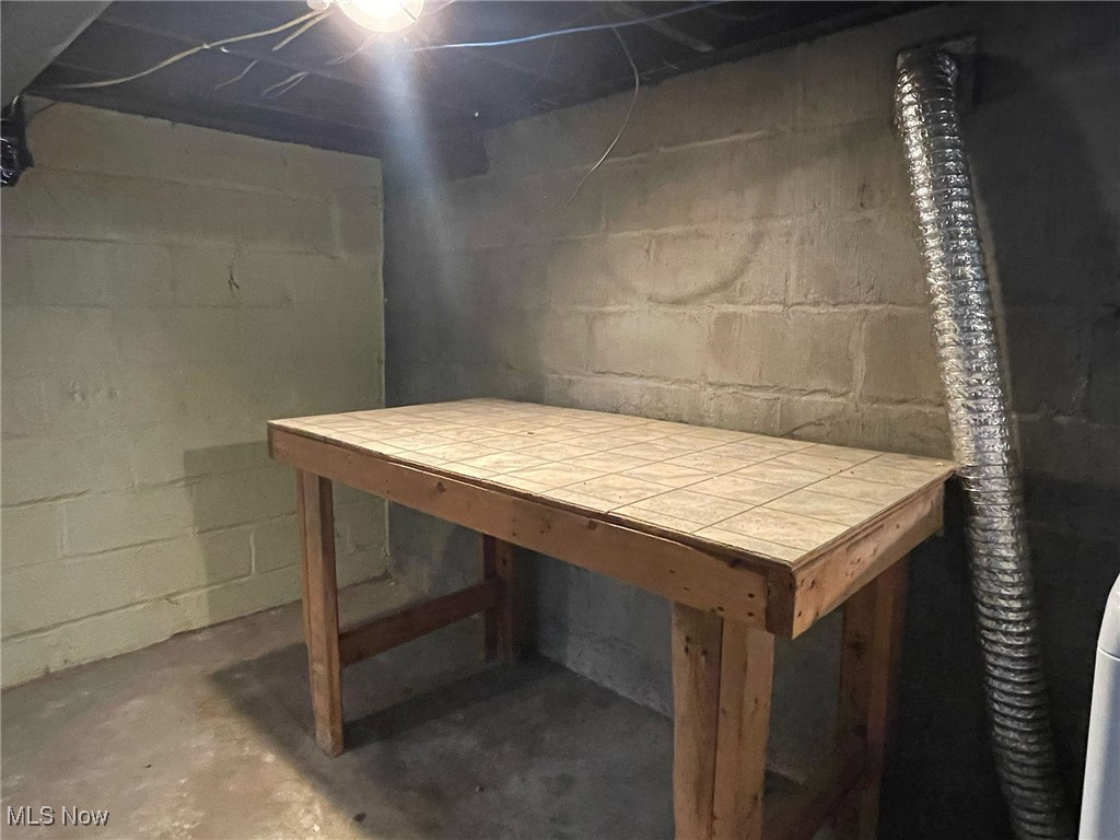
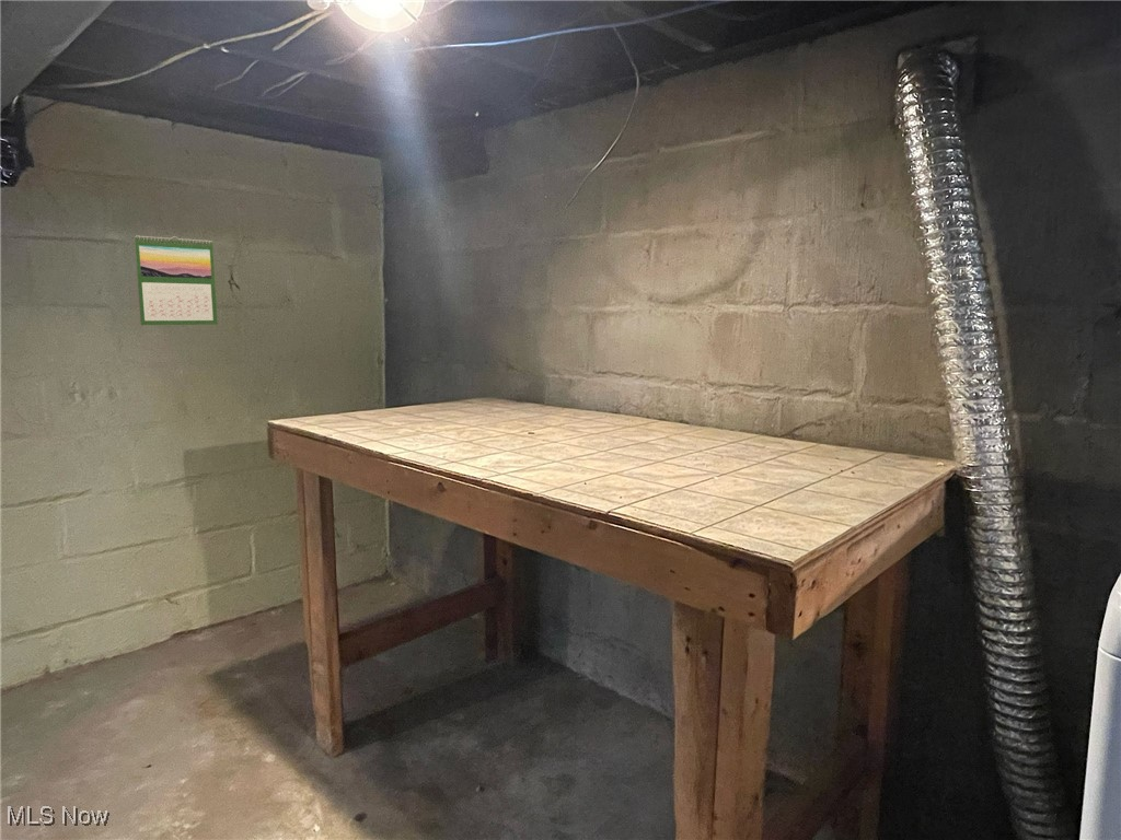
+ calendar (177, 280)
